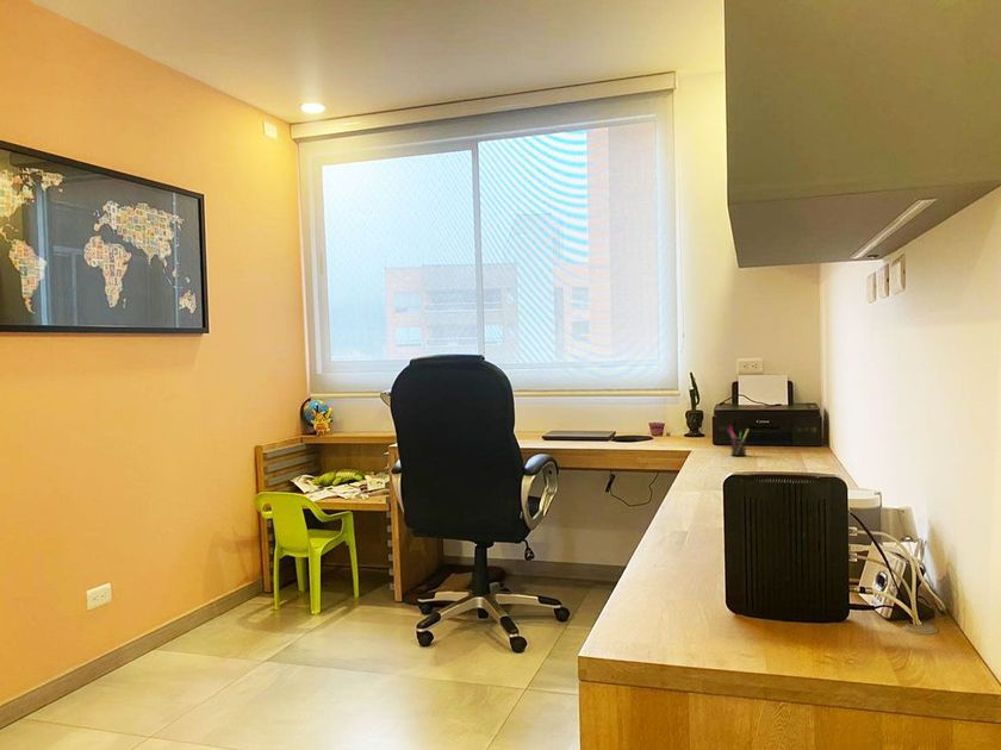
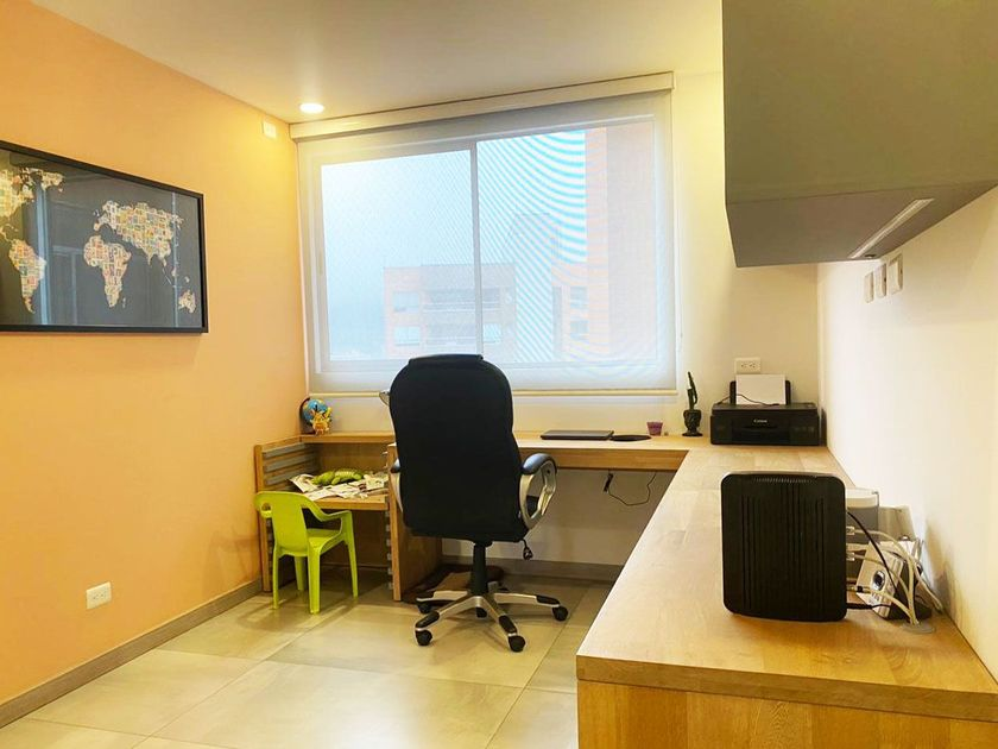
- pen holder (738, 440)
